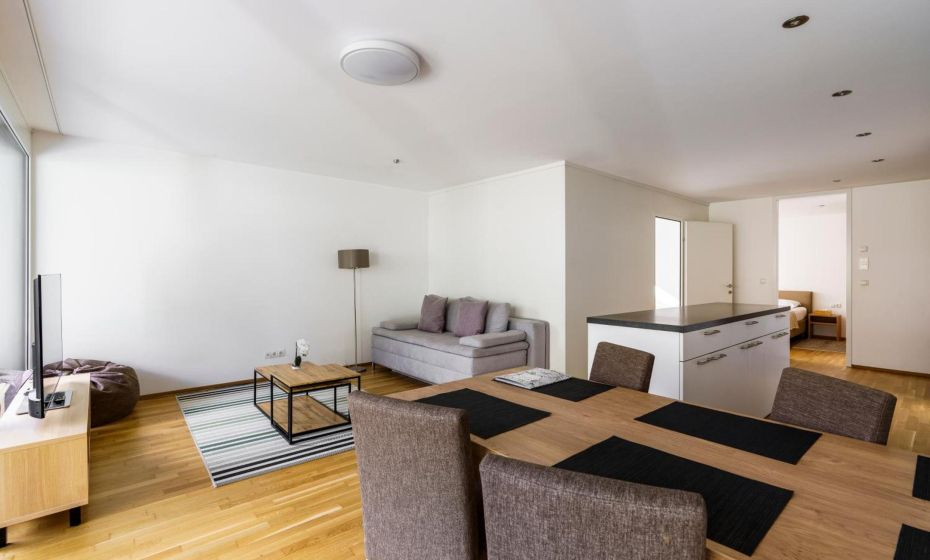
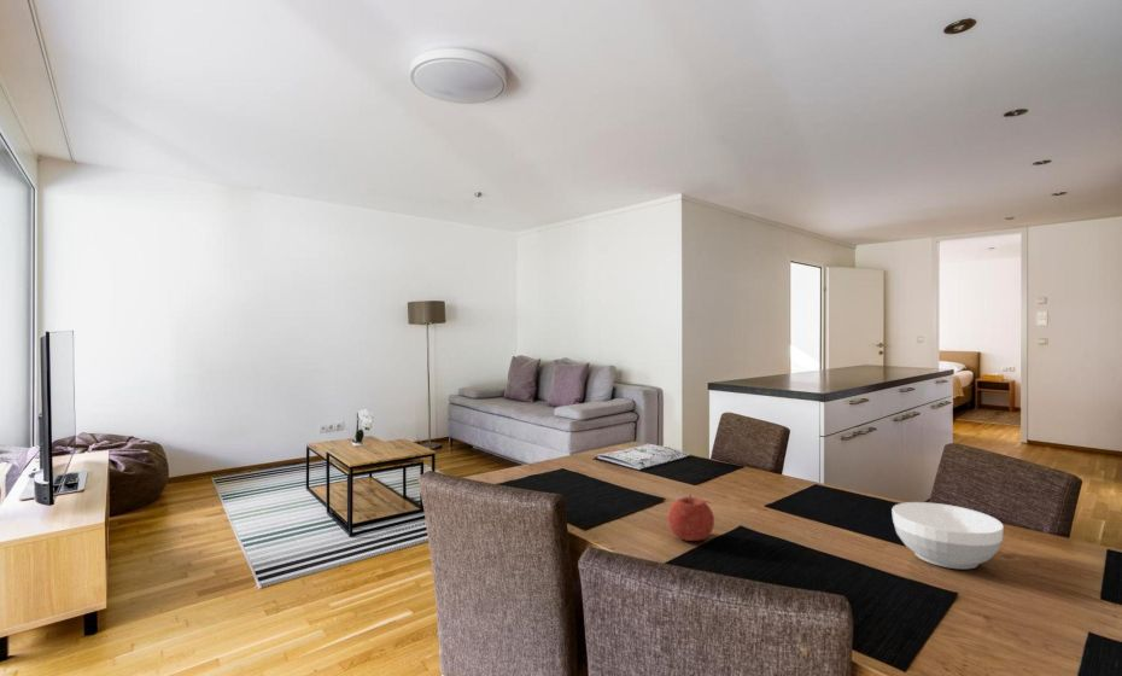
+ bowl (945, 536)
+ fruit (690, 514)
